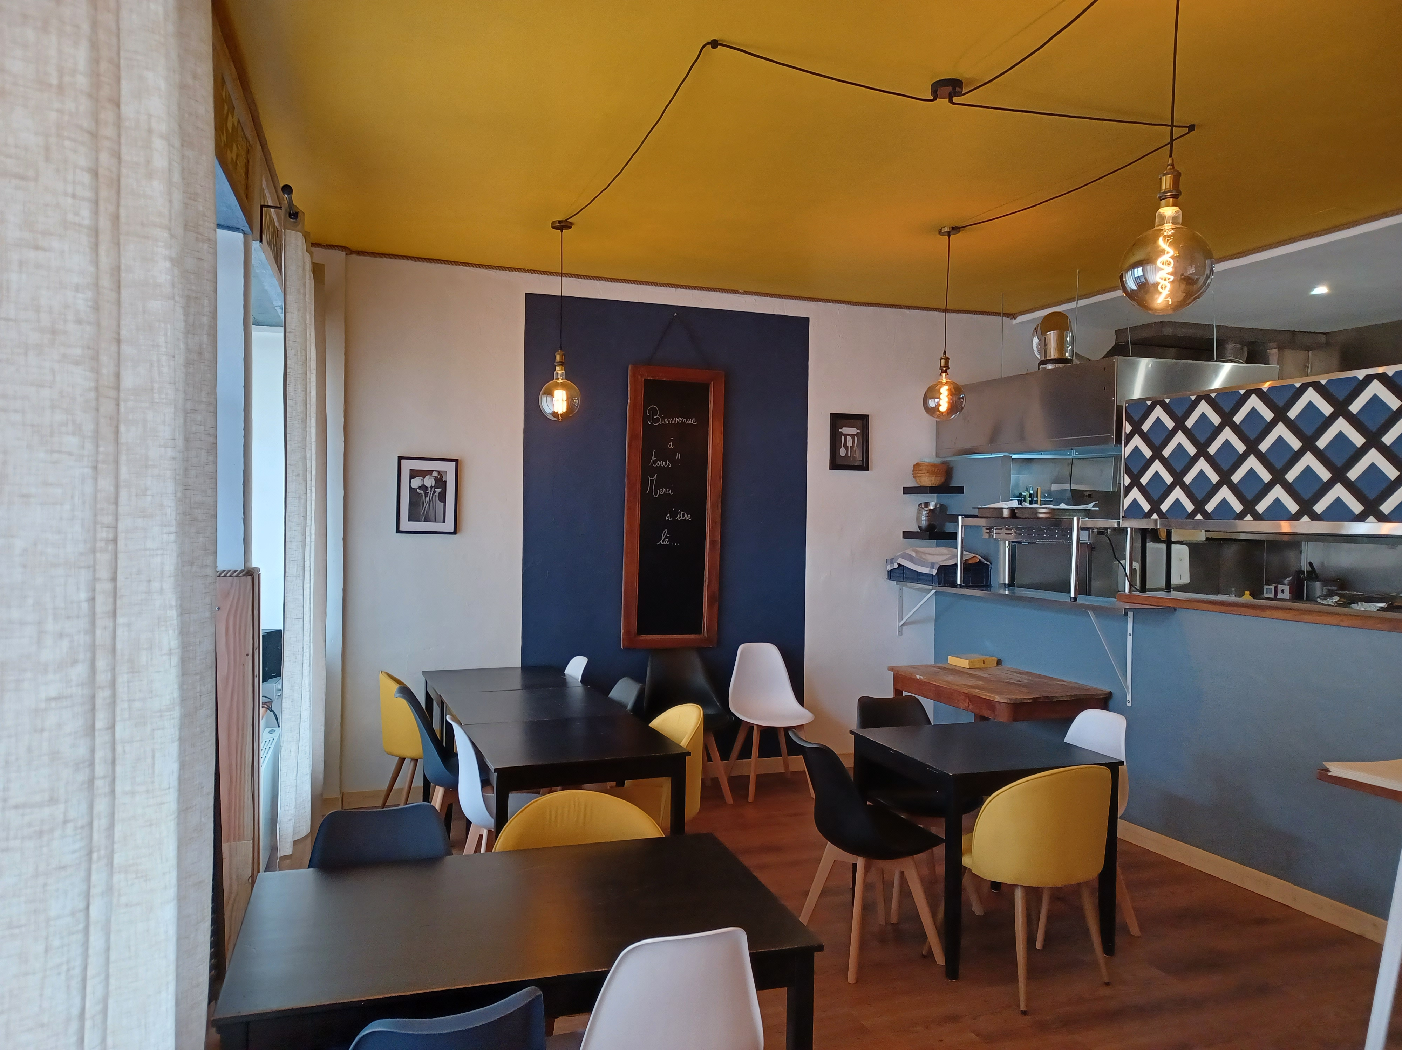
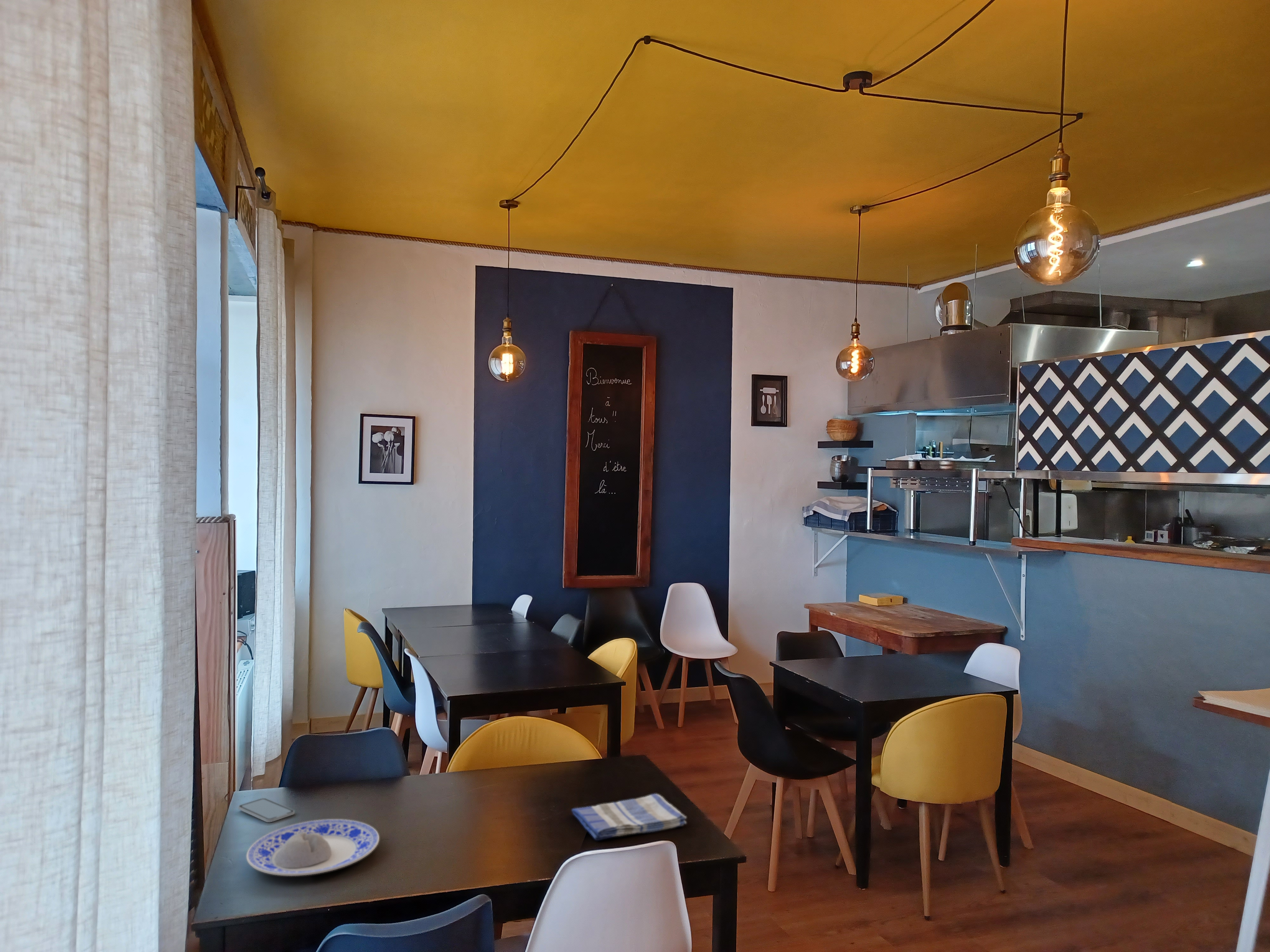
+ smartphone (266, 810)
+ dish towel (629, 815)
+ plate (314, 844)
